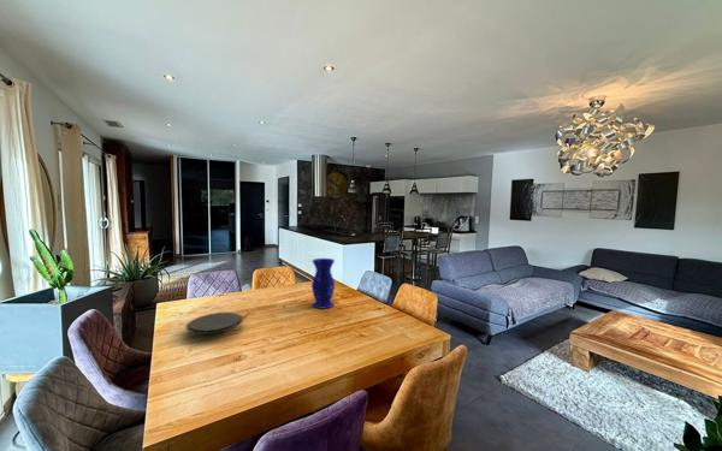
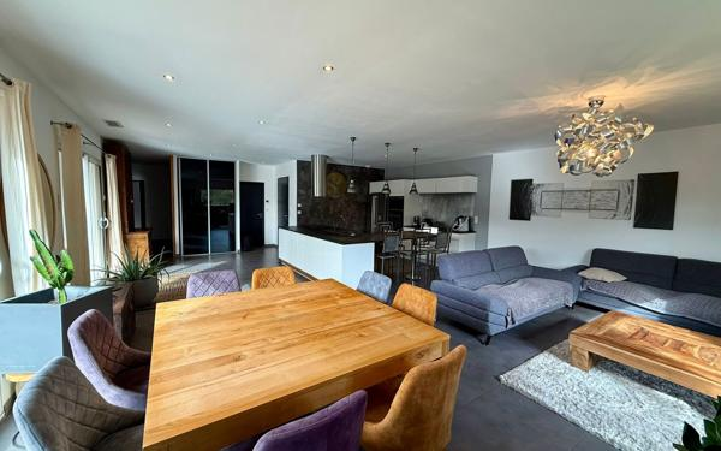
- vase (322, 281)
- plate (215, 325)
